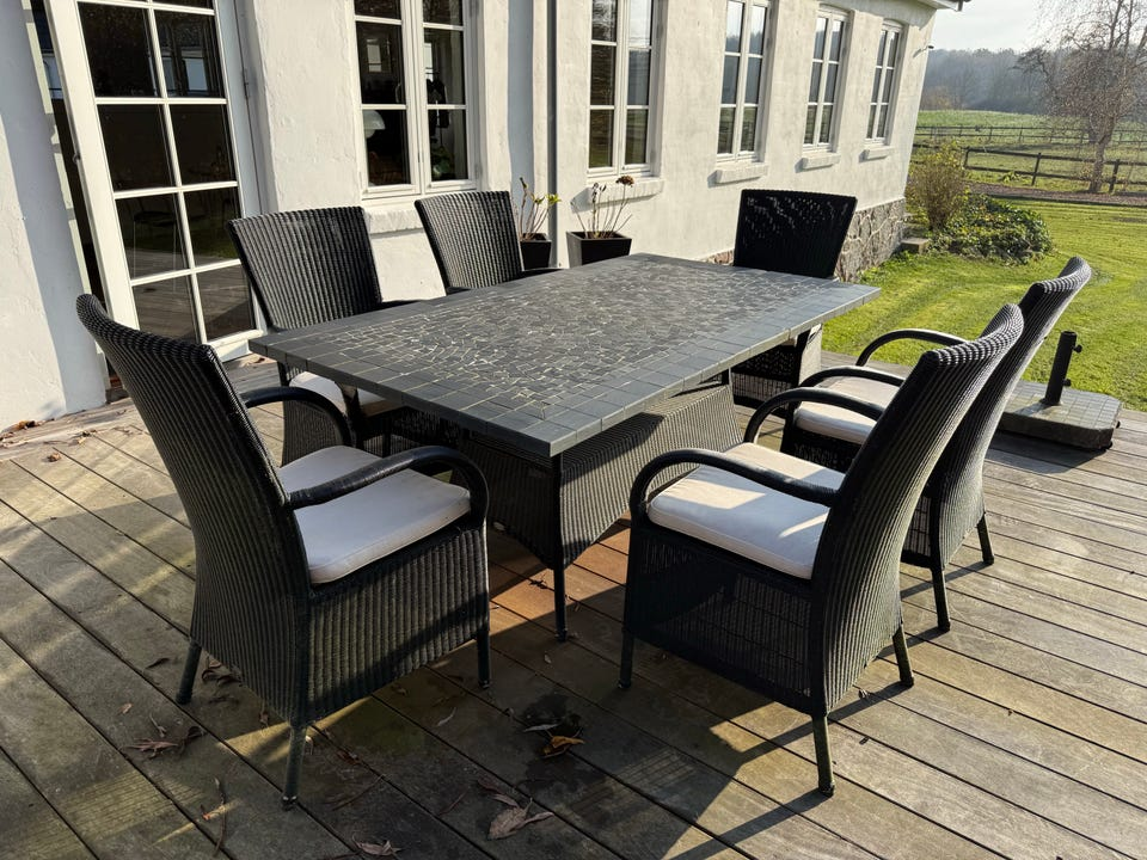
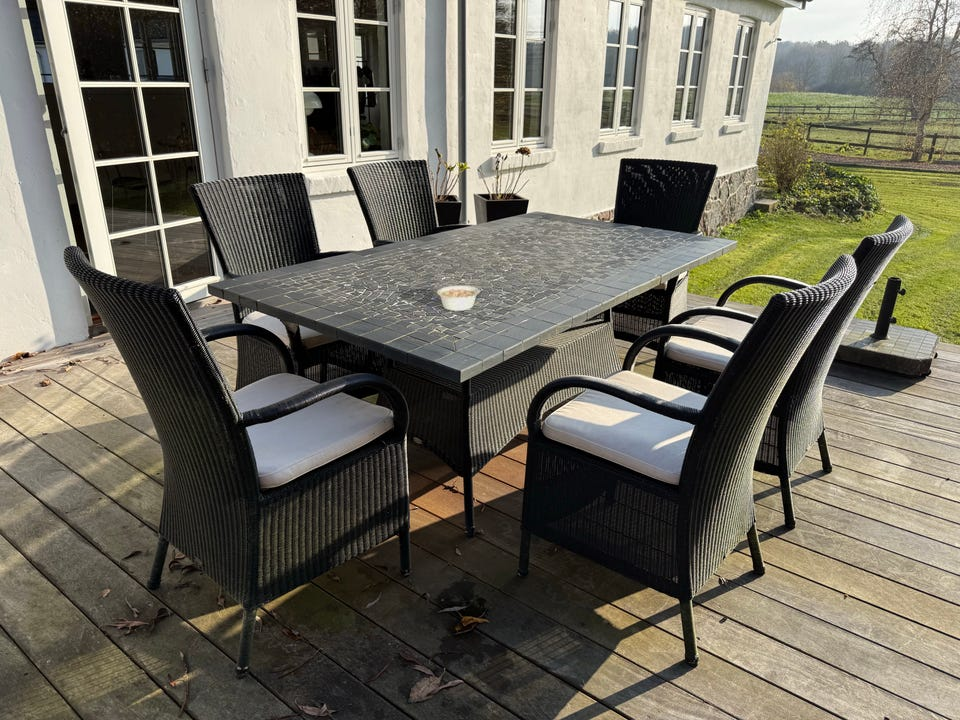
+ legume (459, 297)
